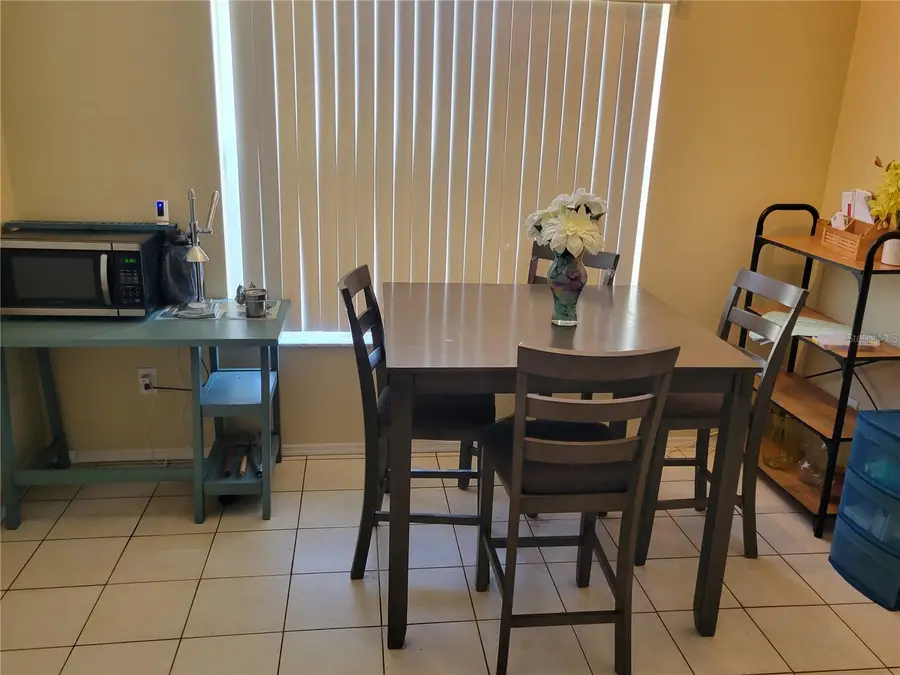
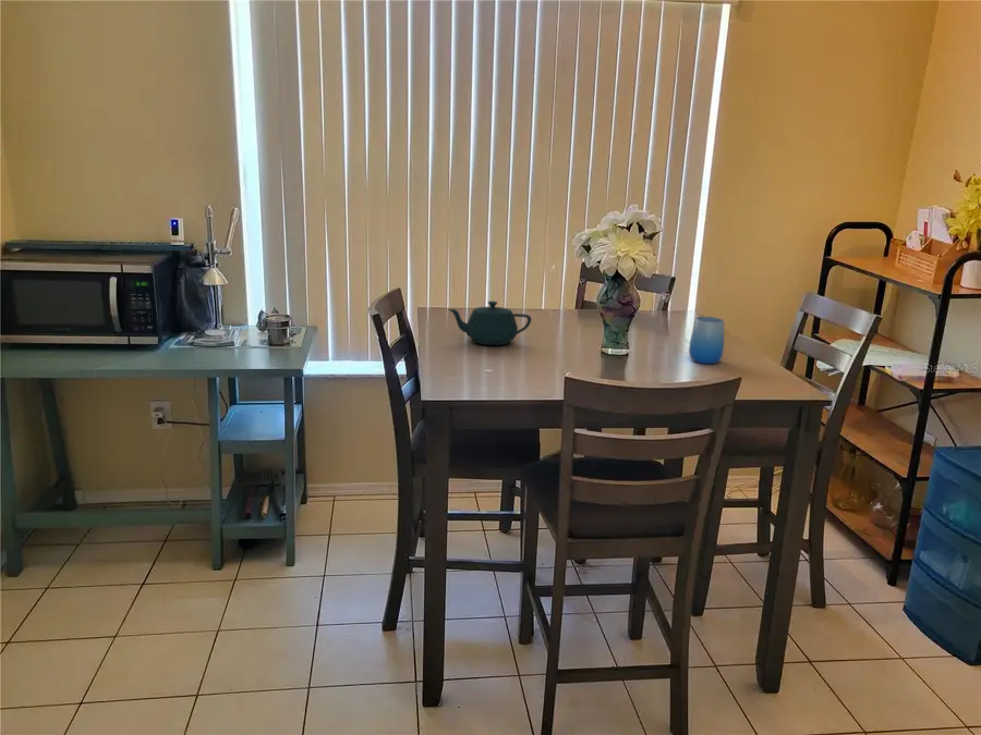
+ cup (706, 340)
+ teapot (489, 321)
